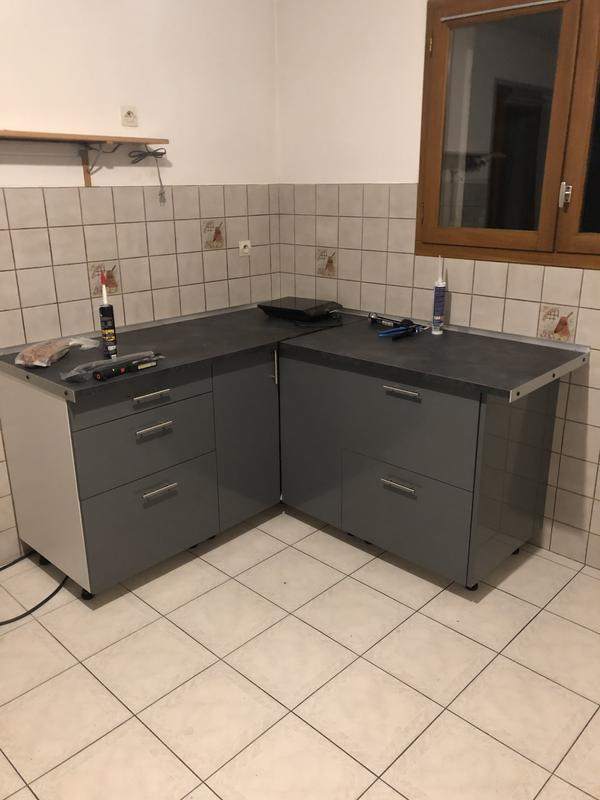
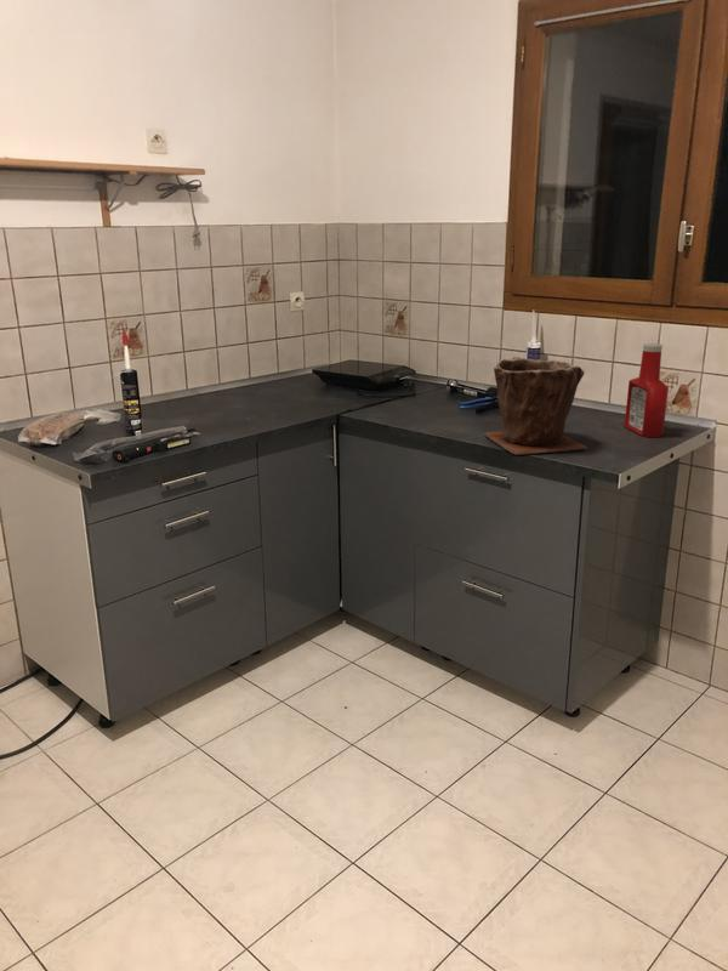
+ soap bottle (648, 388)
+ plant pot (536, 402)
